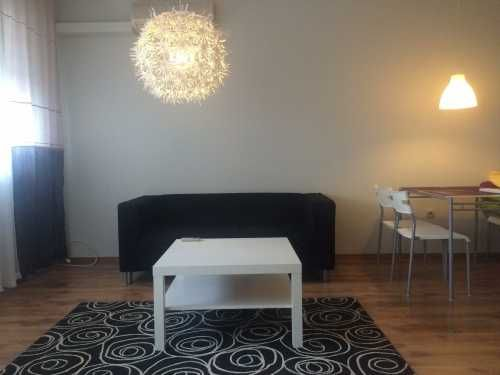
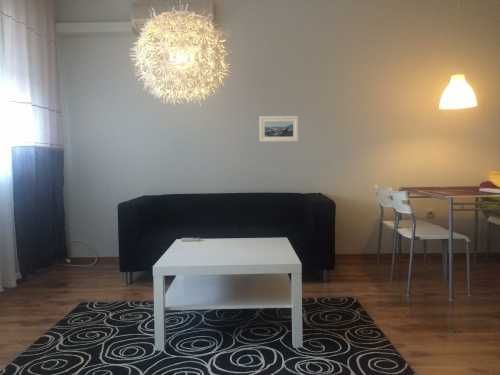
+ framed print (278, 129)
